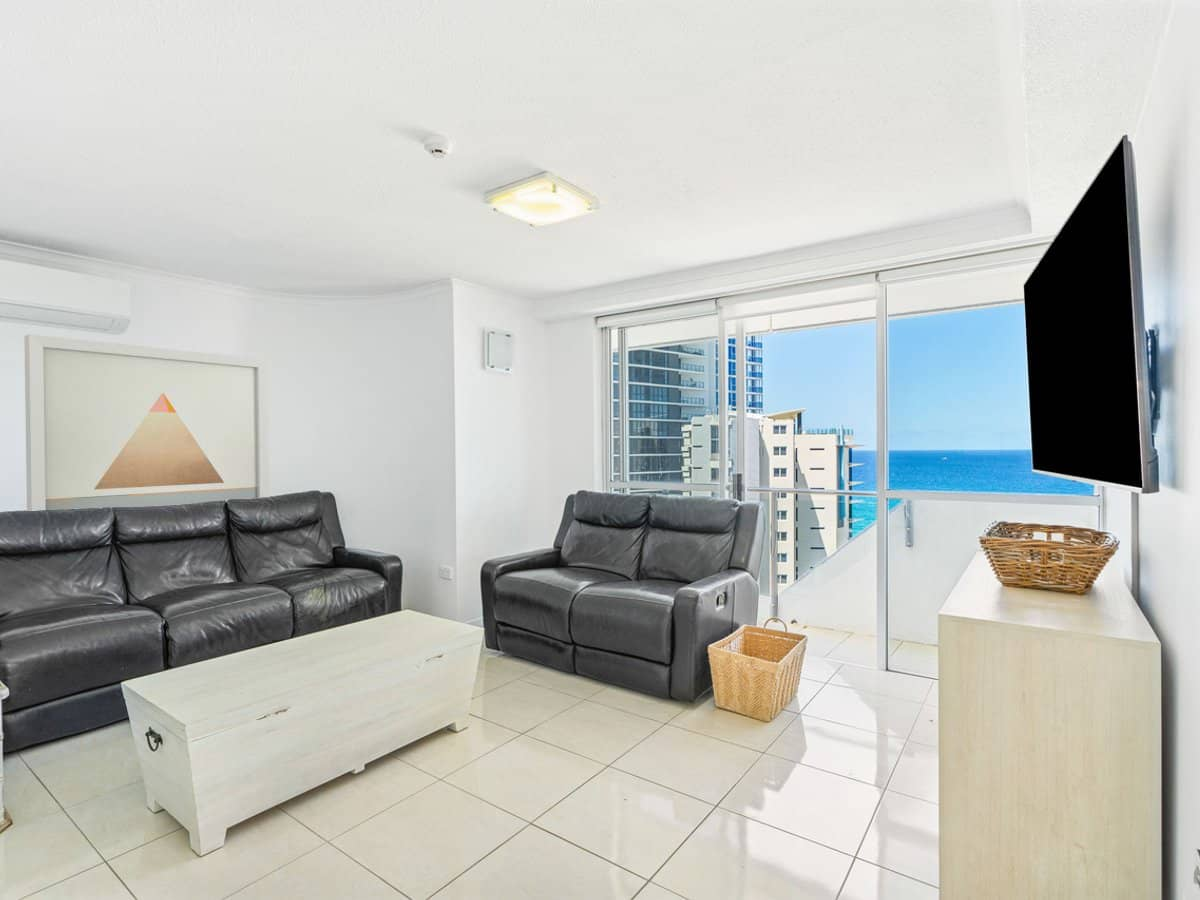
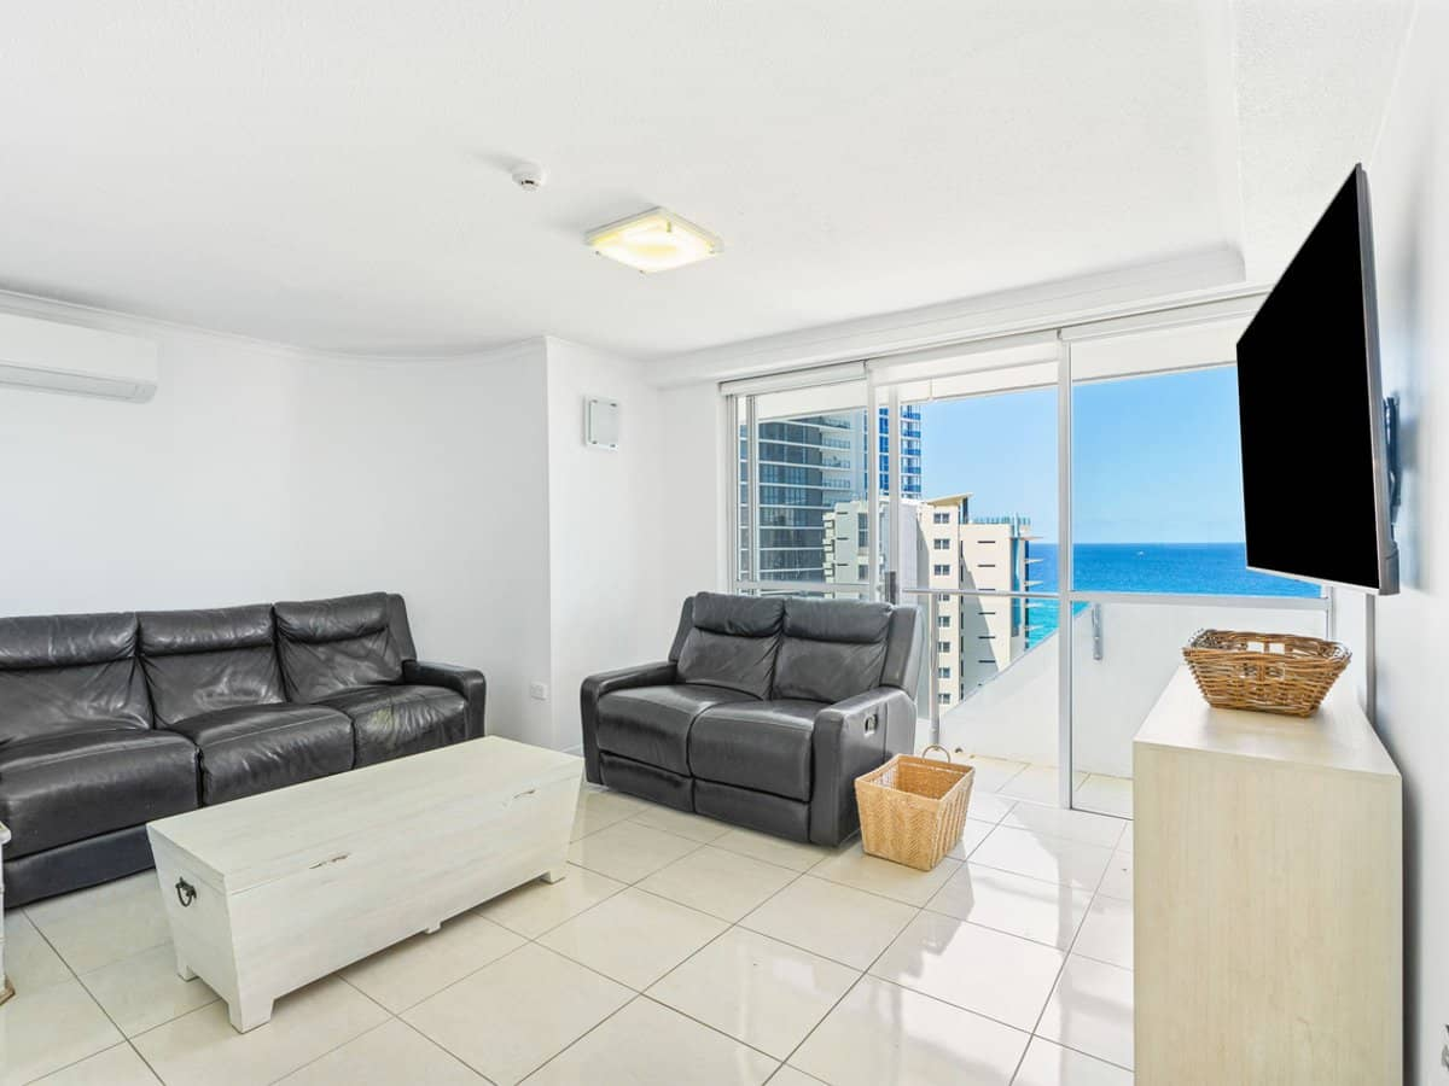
- wall art (162, 449)
